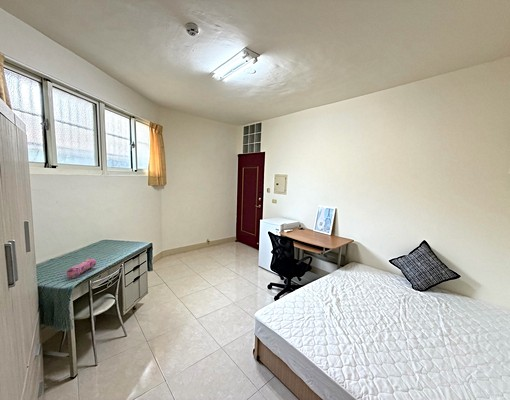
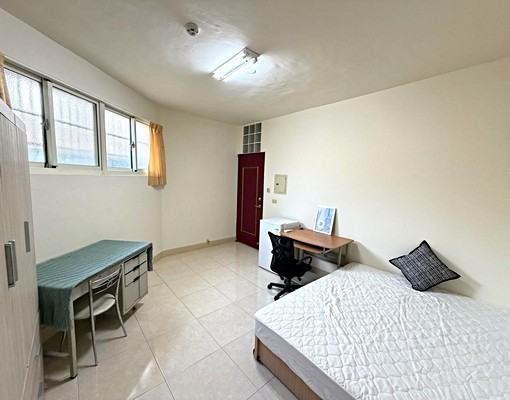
- pencil case (82, 267)
